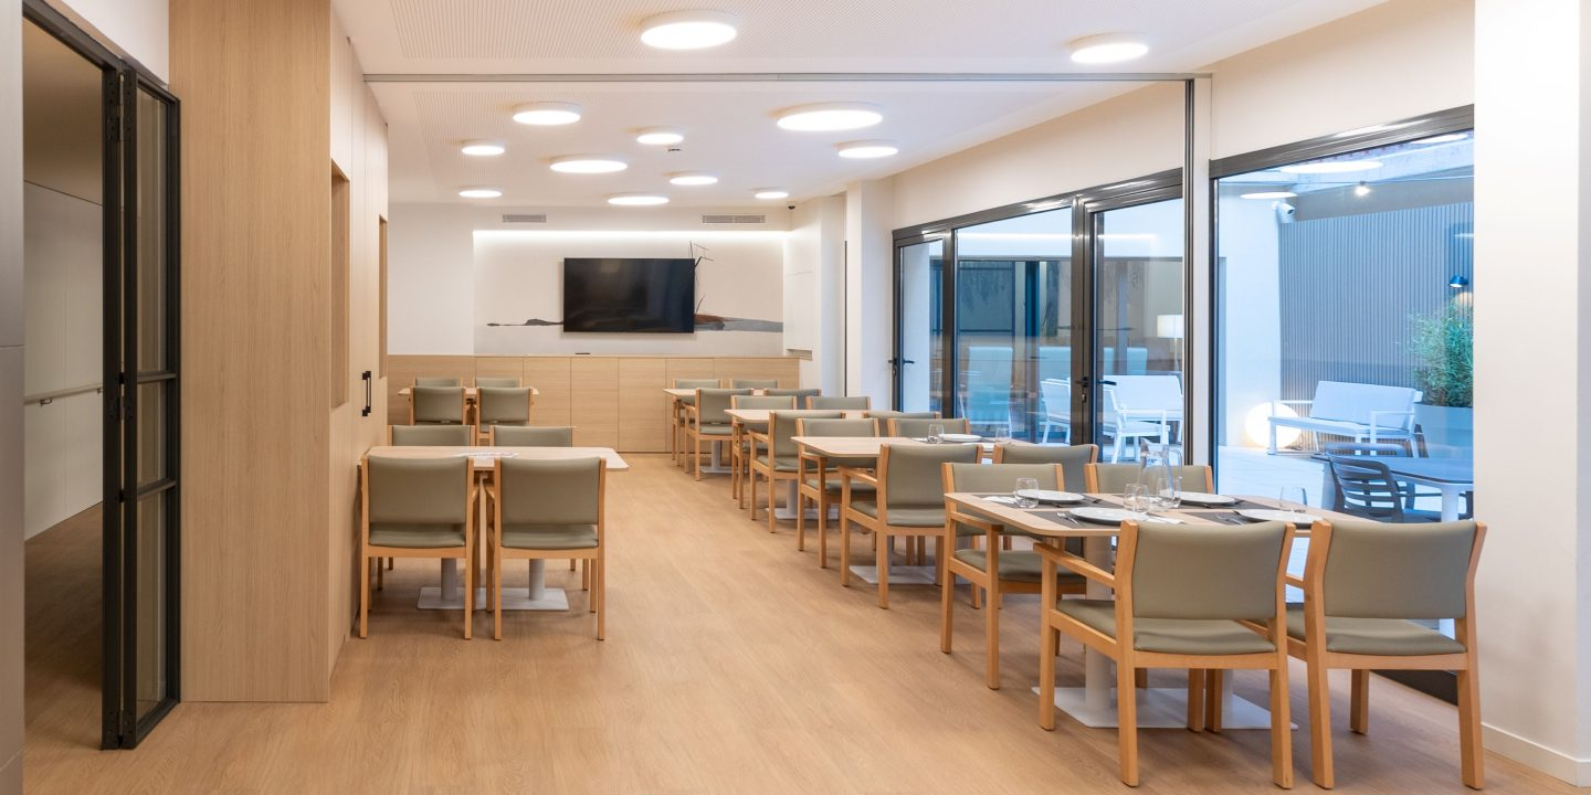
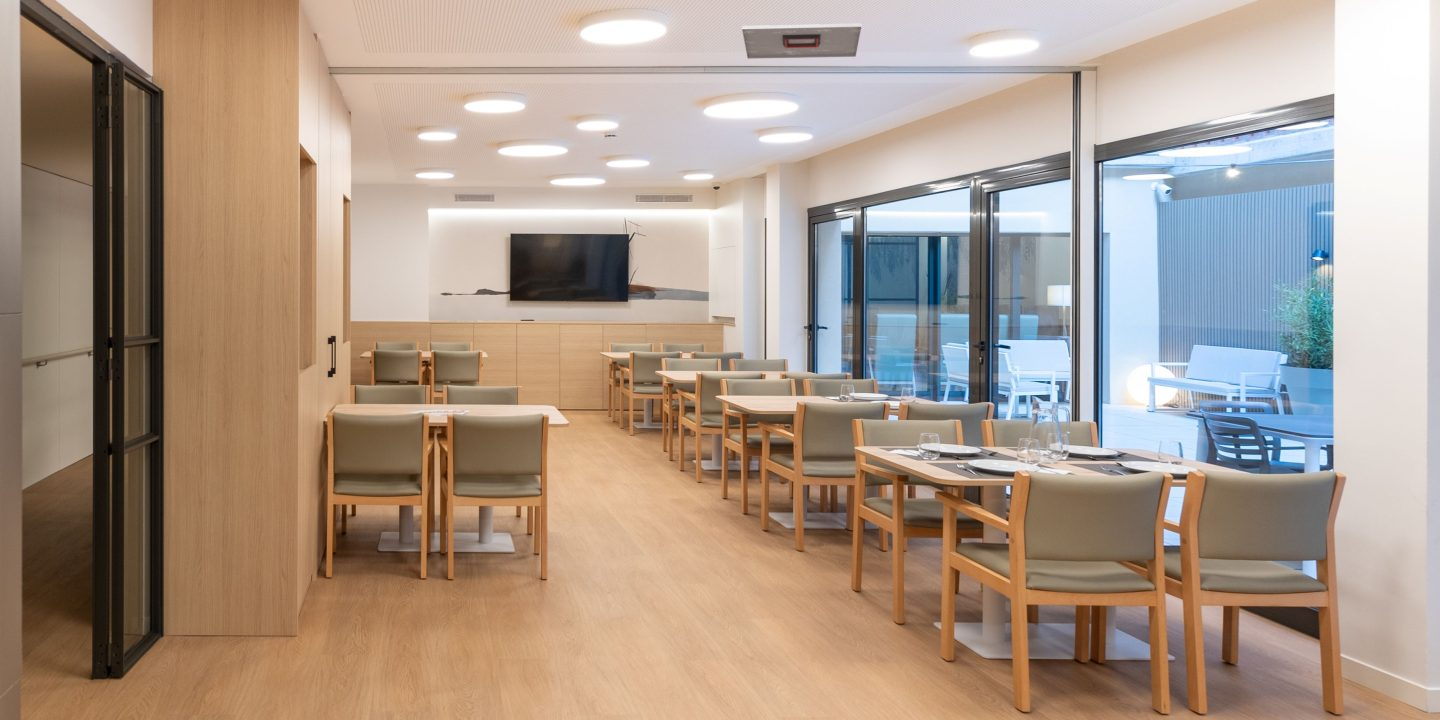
+ ceiling vent (801, 41)
